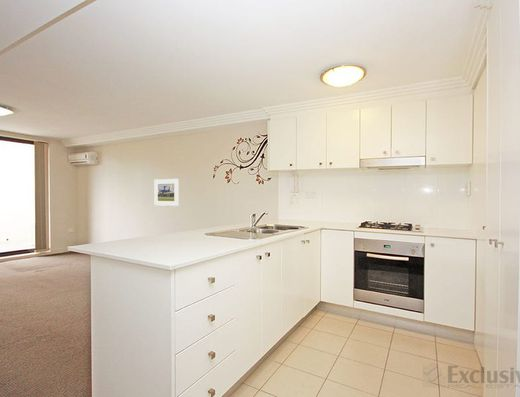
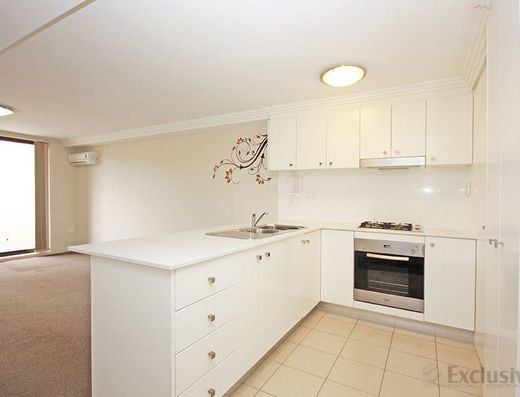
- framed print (166, 192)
